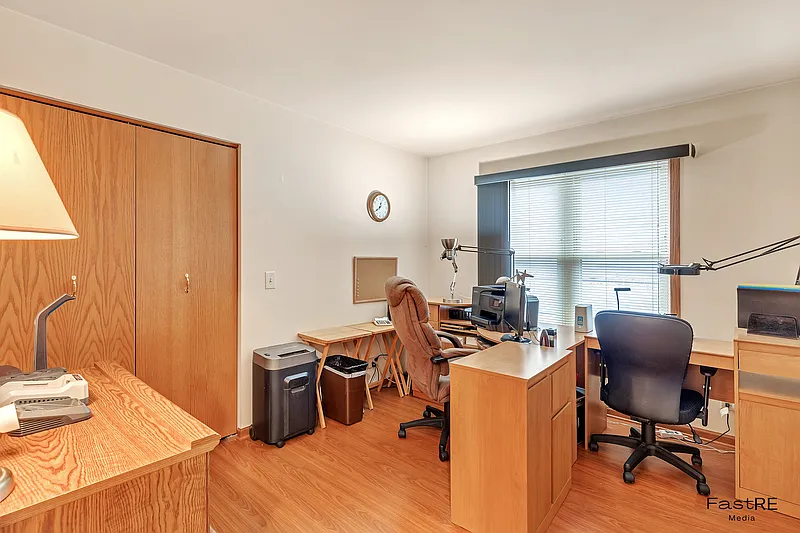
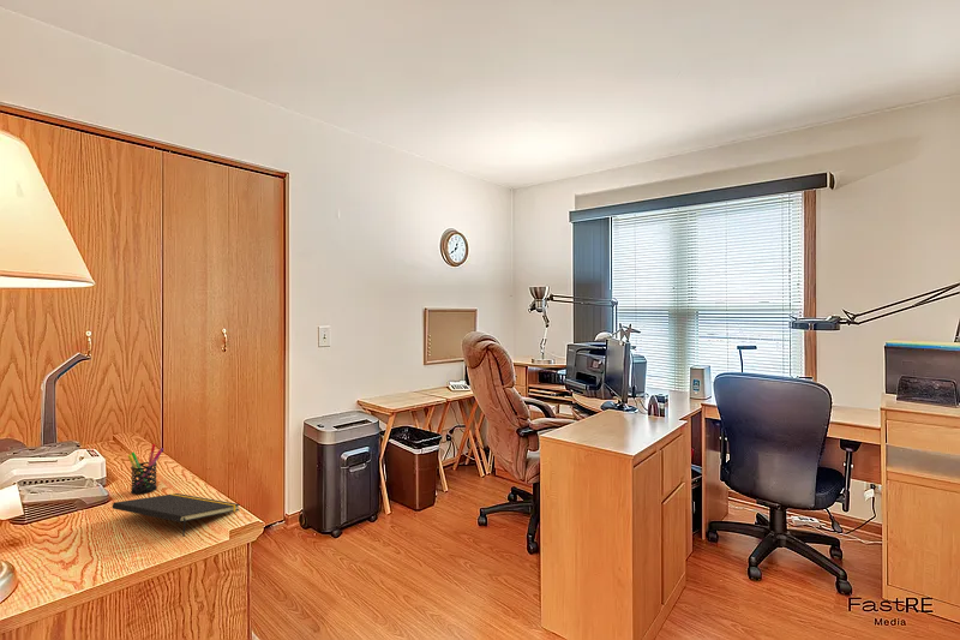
+ pen holder (143, 467)
+ notepad (178, 506)
